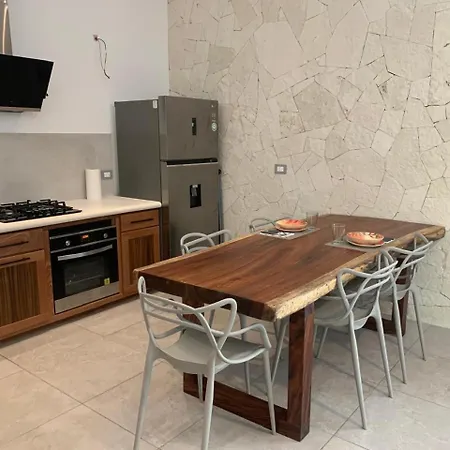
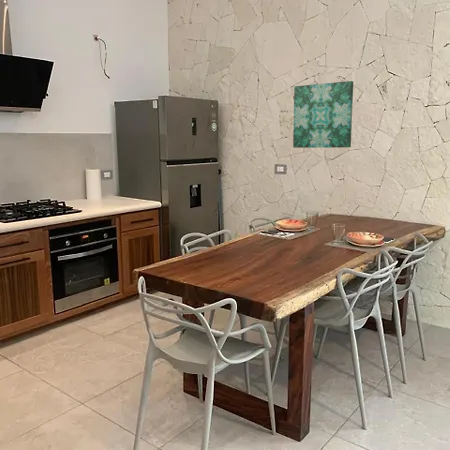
+ wall art (321, 116)
